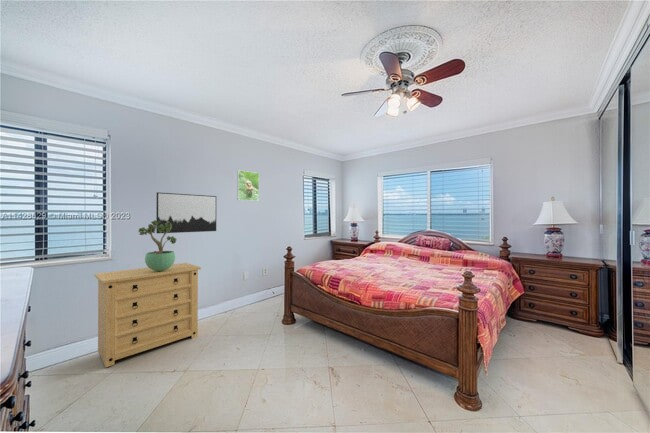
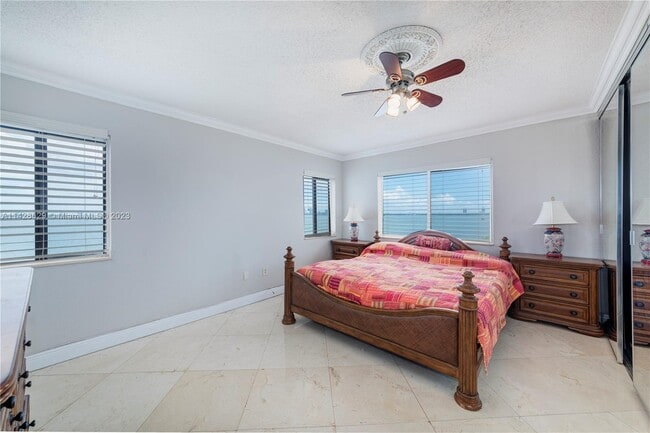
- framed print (248, 186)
- dresser (150, 307)
- potted plant (158, 245)
- wall art (188, 213)
